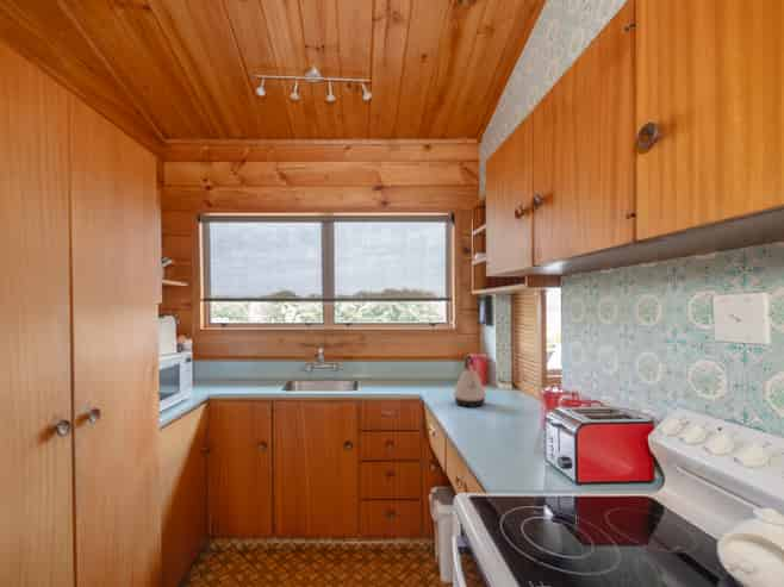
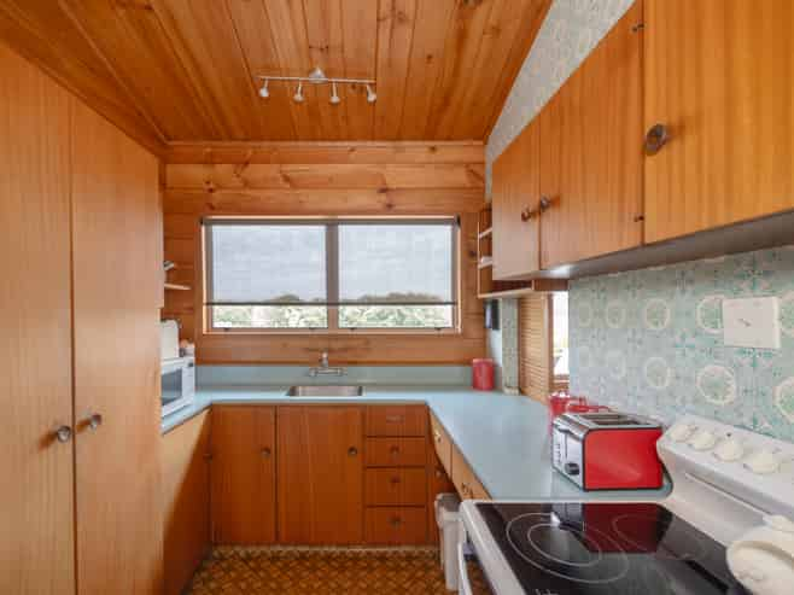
- kettle (469, 379)
